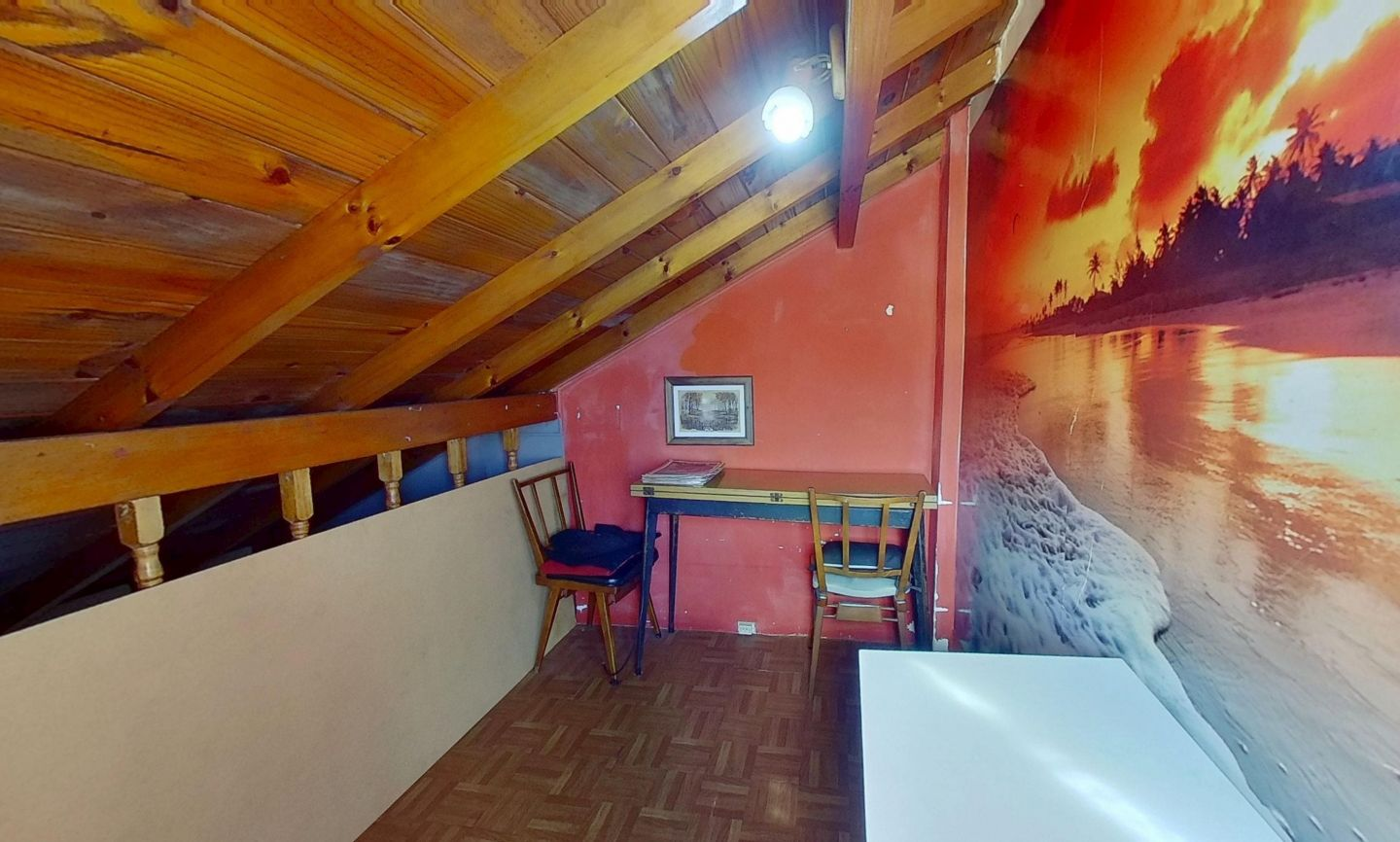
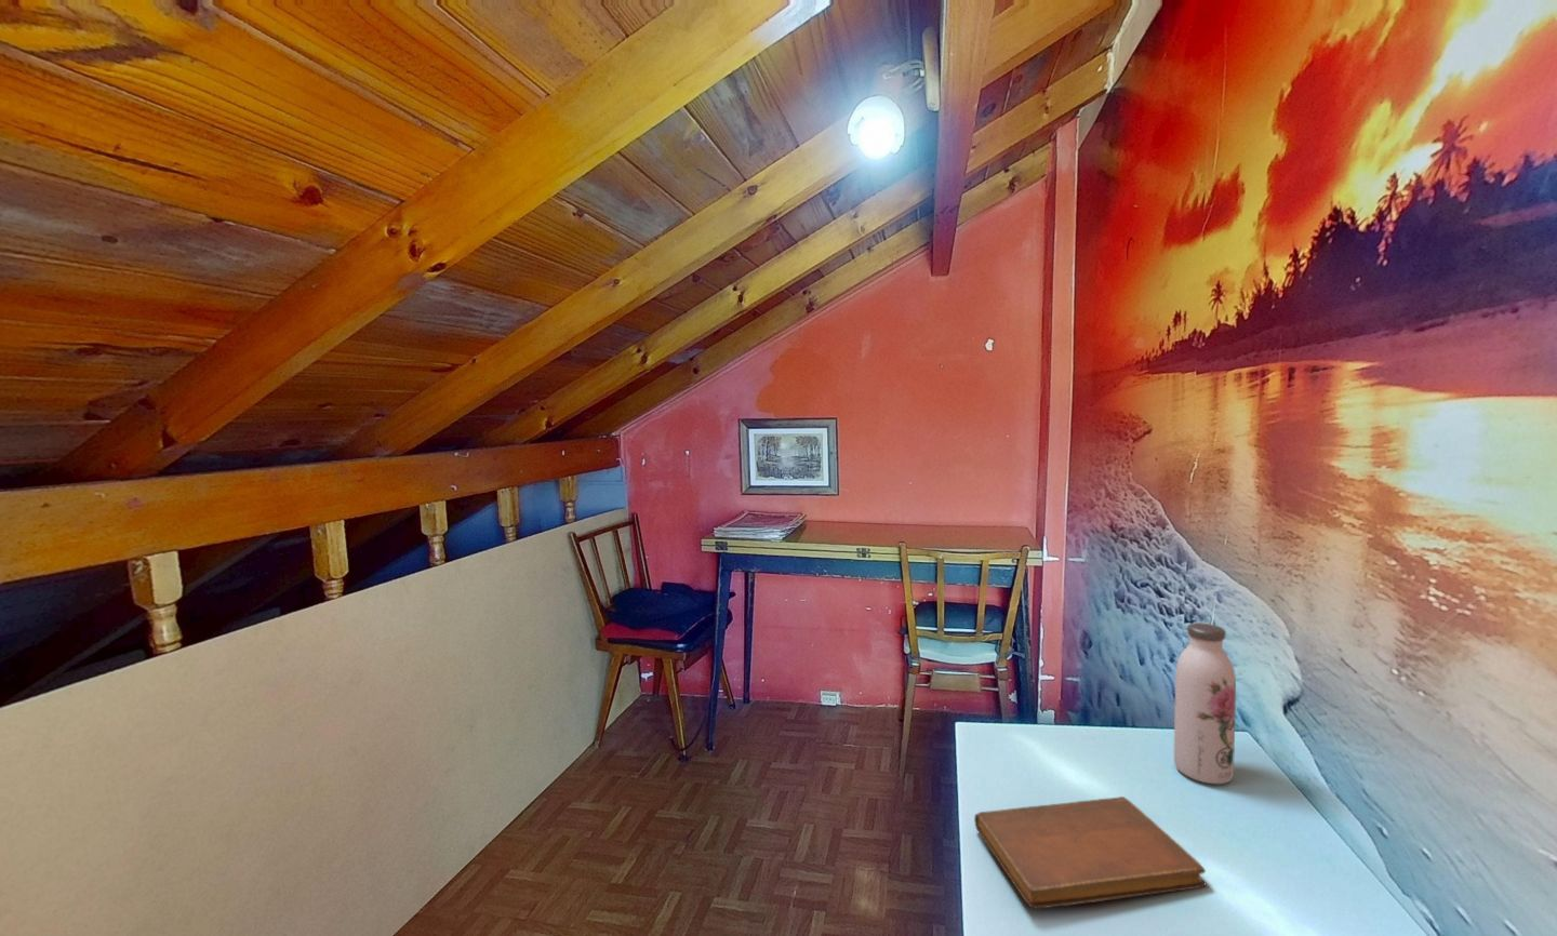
+ notebook (1081, 845)
+ water bottle (1204, 698)
